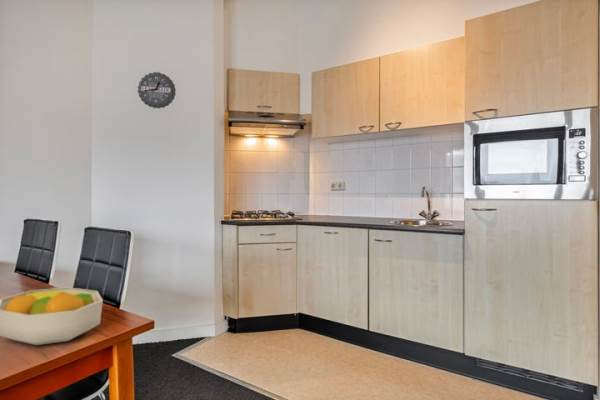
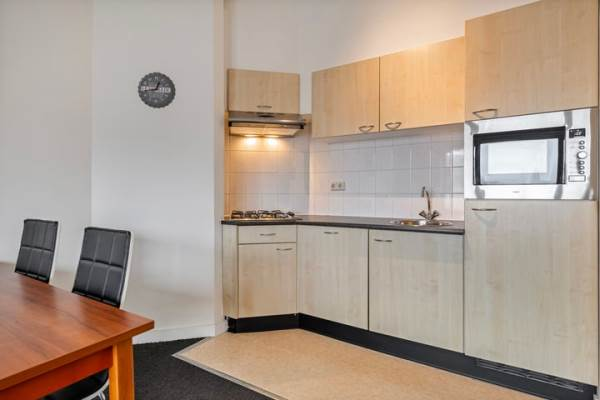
- fruit bowl (51, 308)
